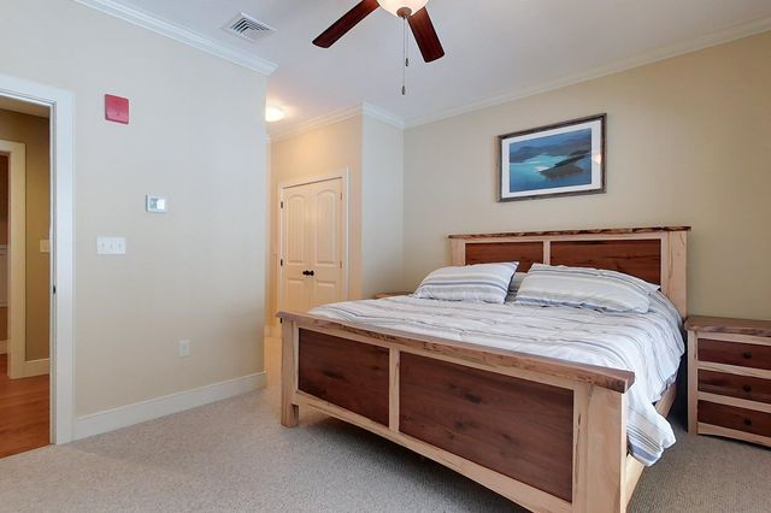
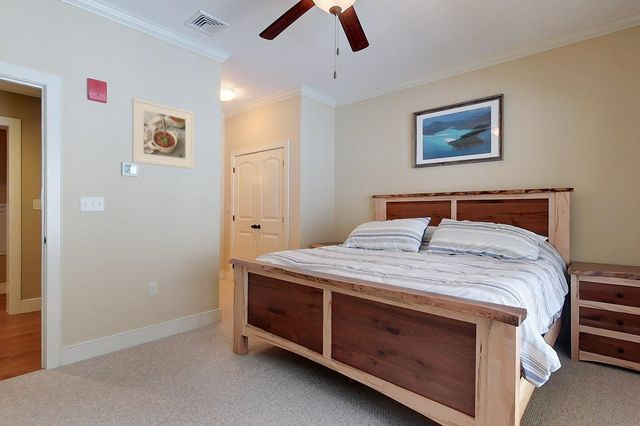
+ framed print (165, 135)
